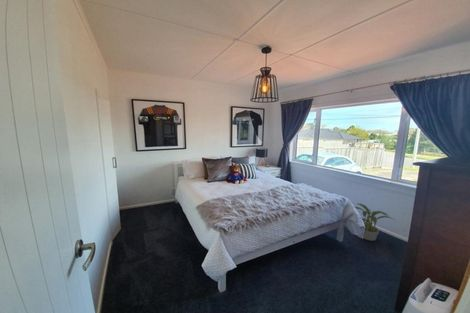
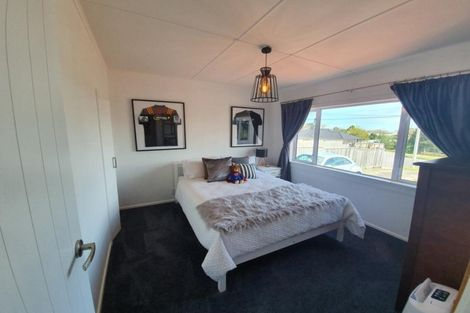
- potted plant (369, 222)
